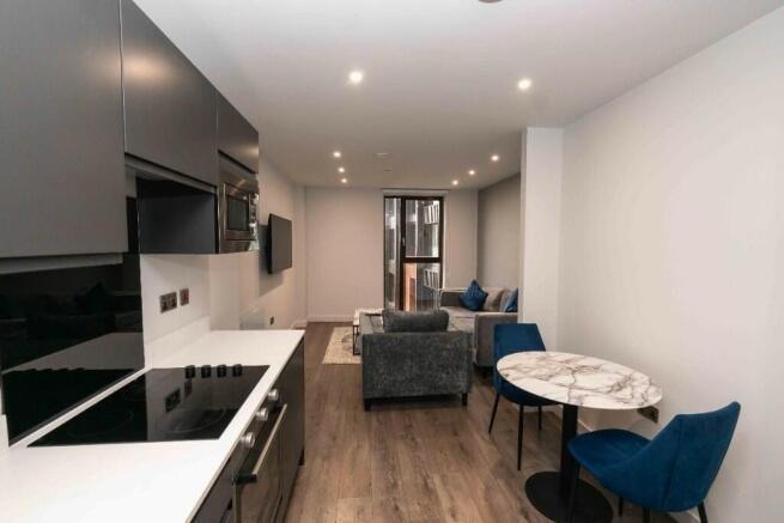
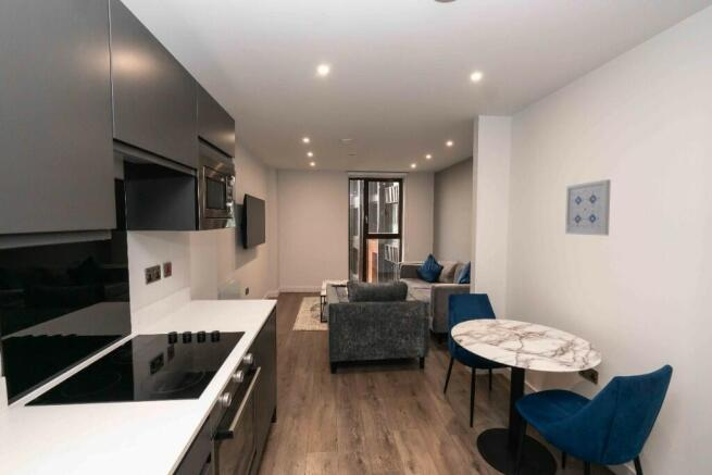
+ wall art (586, 209)
